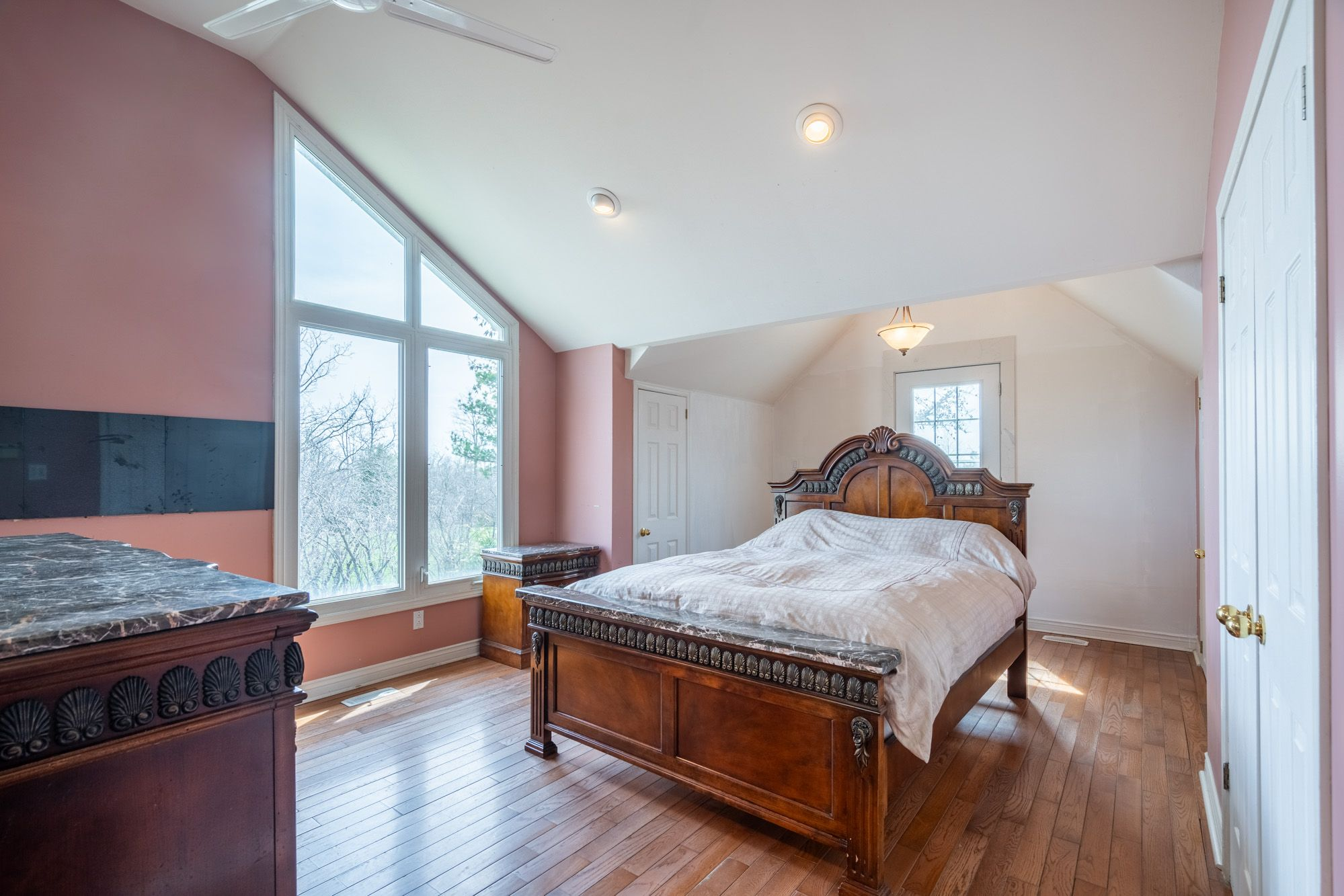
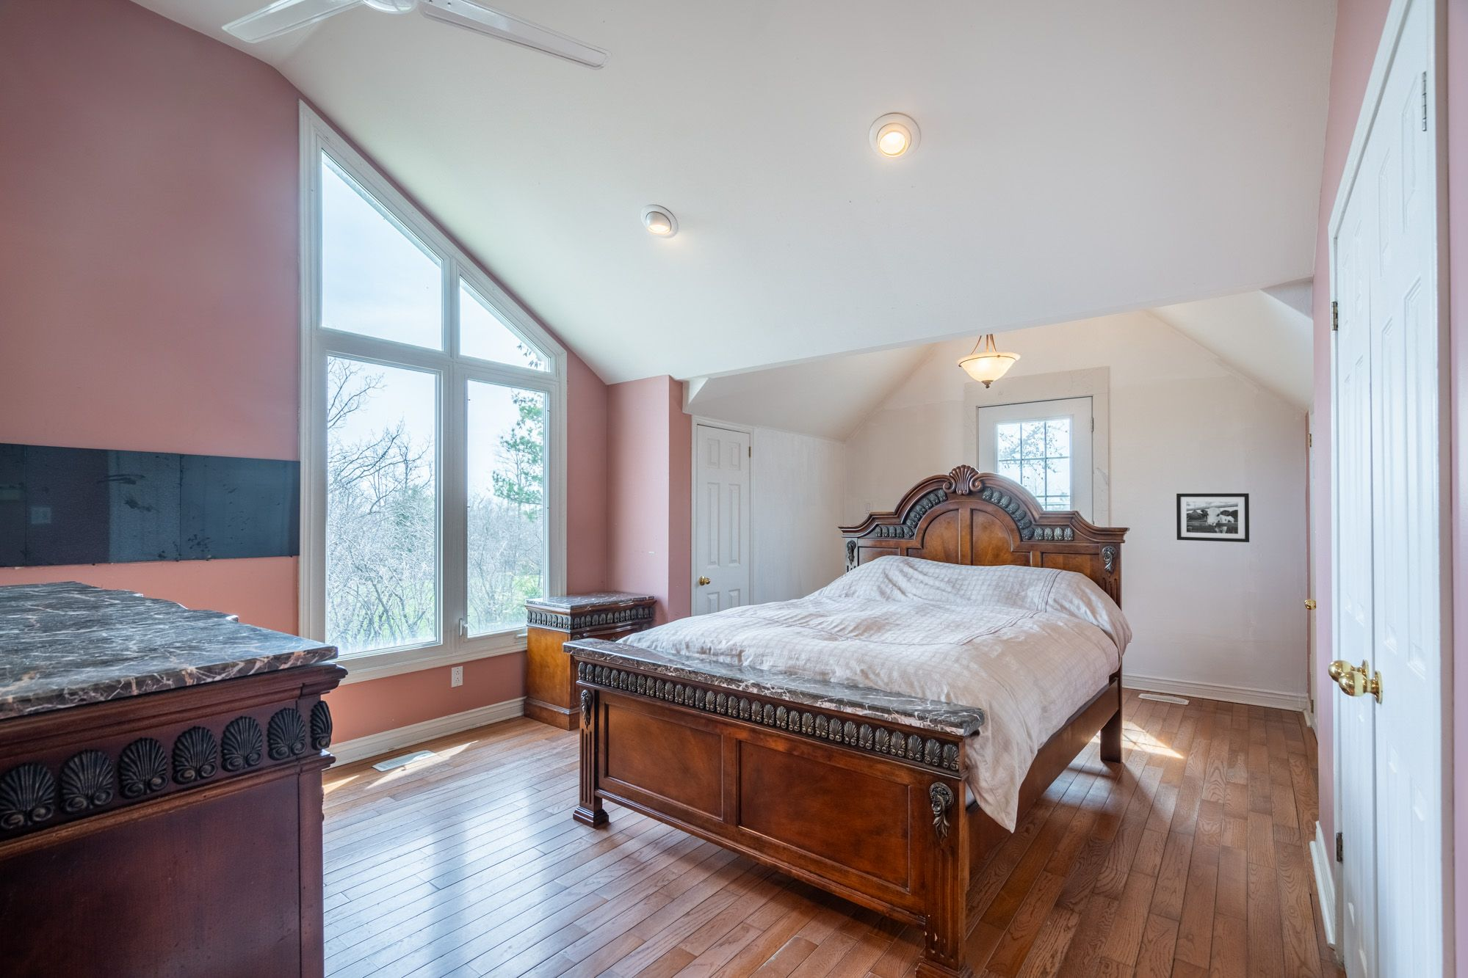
+ picture frame (1211, 516)
